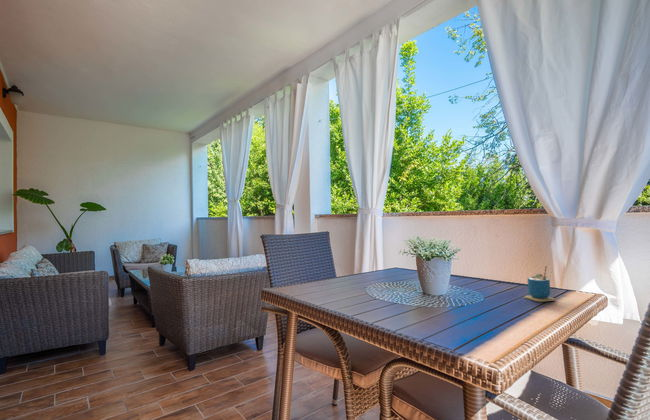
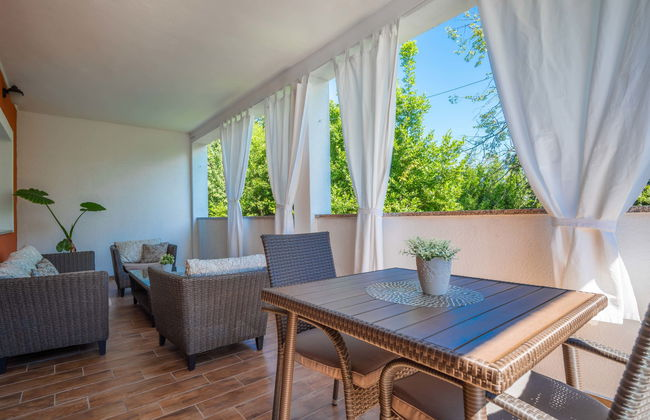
- cup (538, 281)
